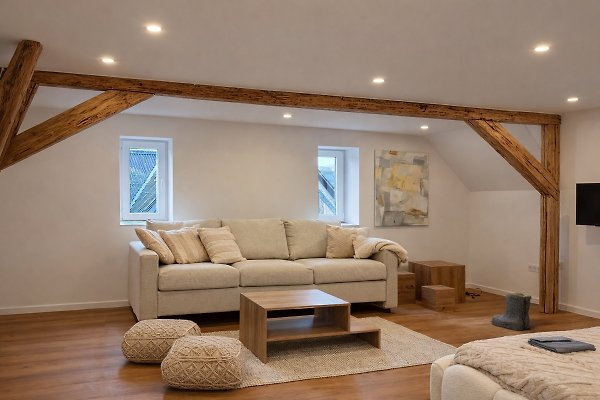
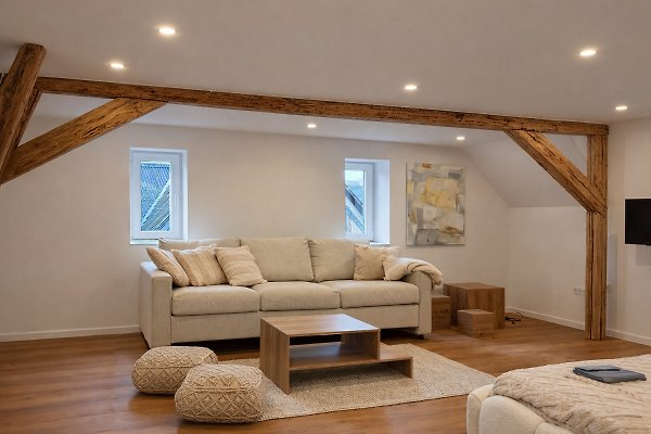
- boots (511, 309)
